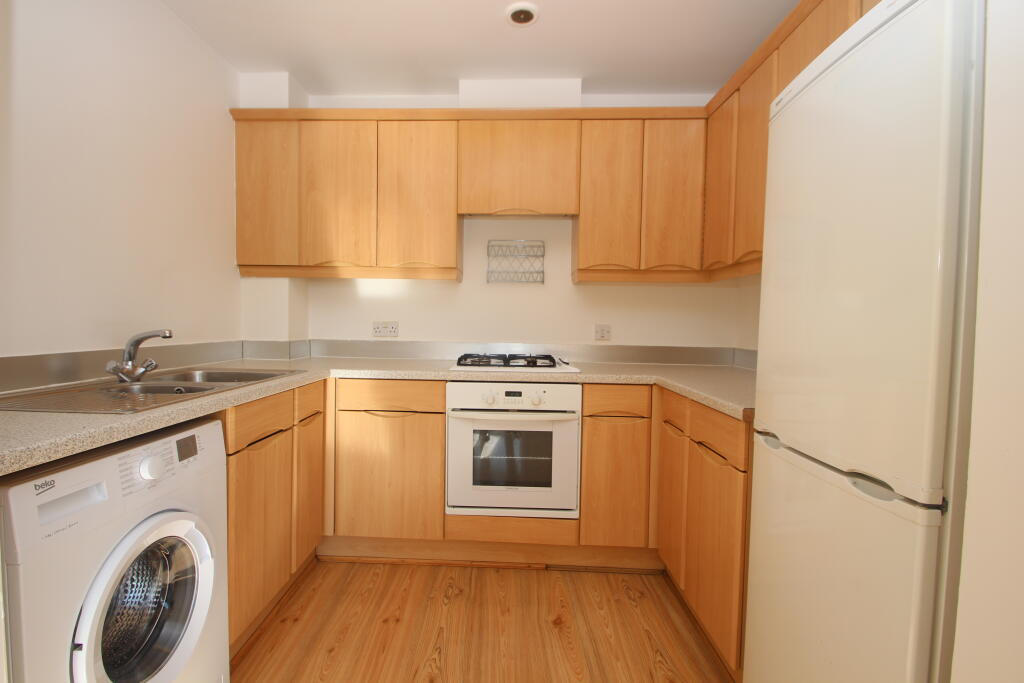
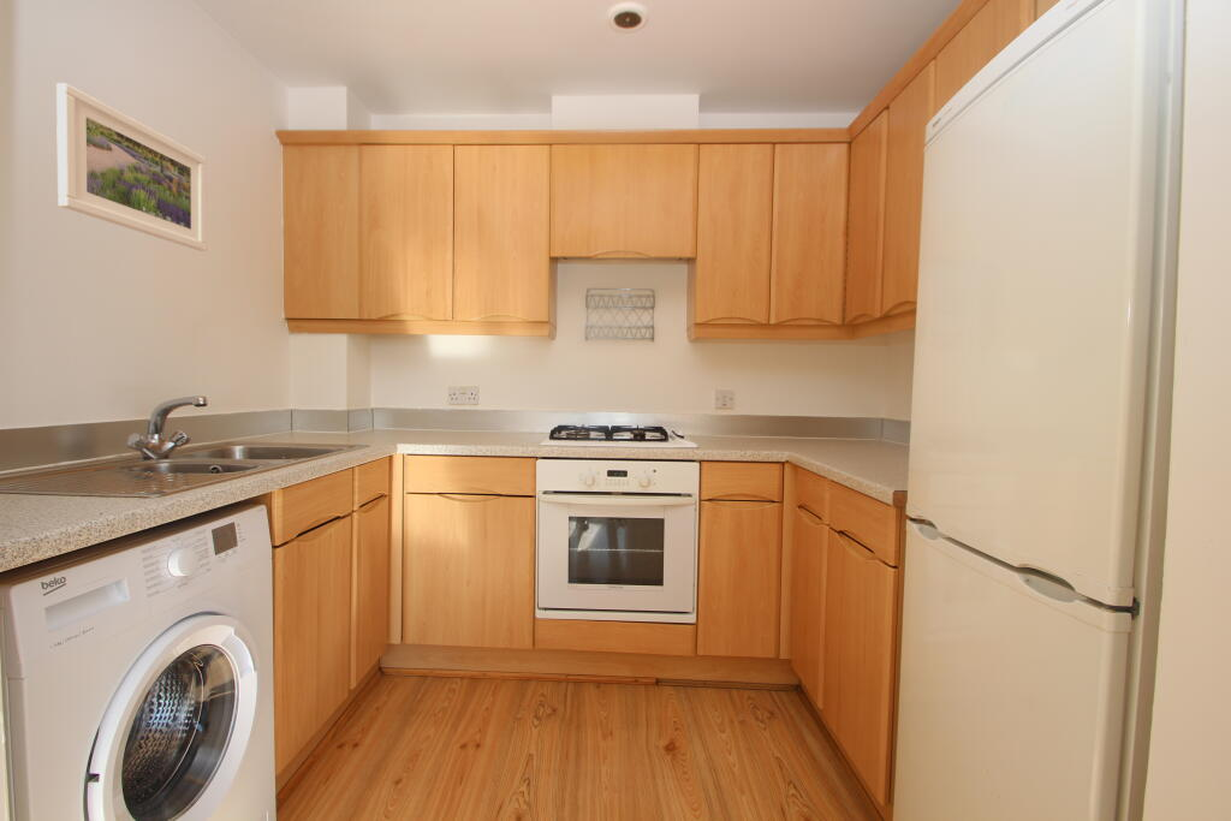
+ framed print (142, 178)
